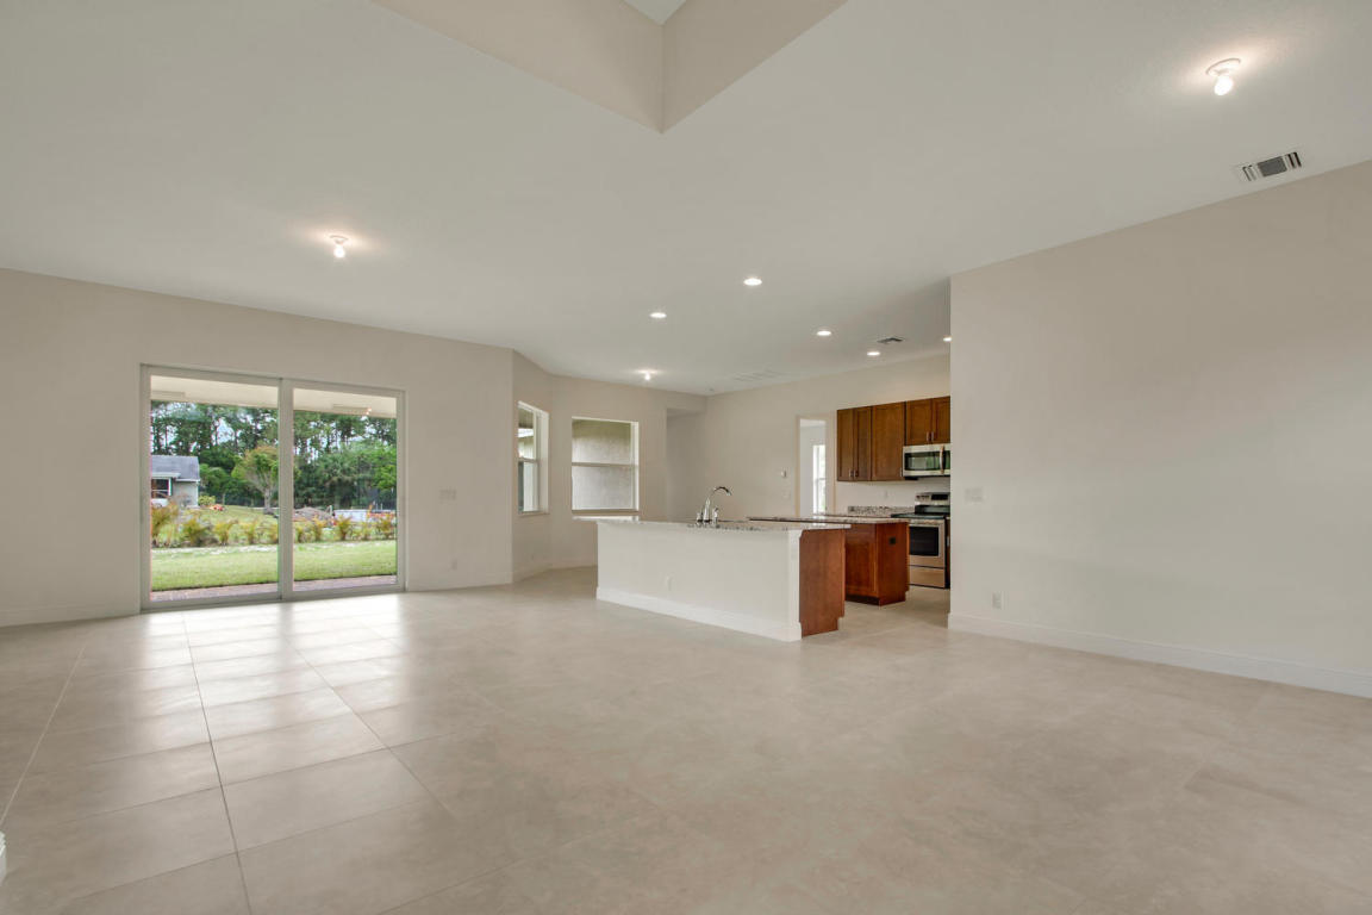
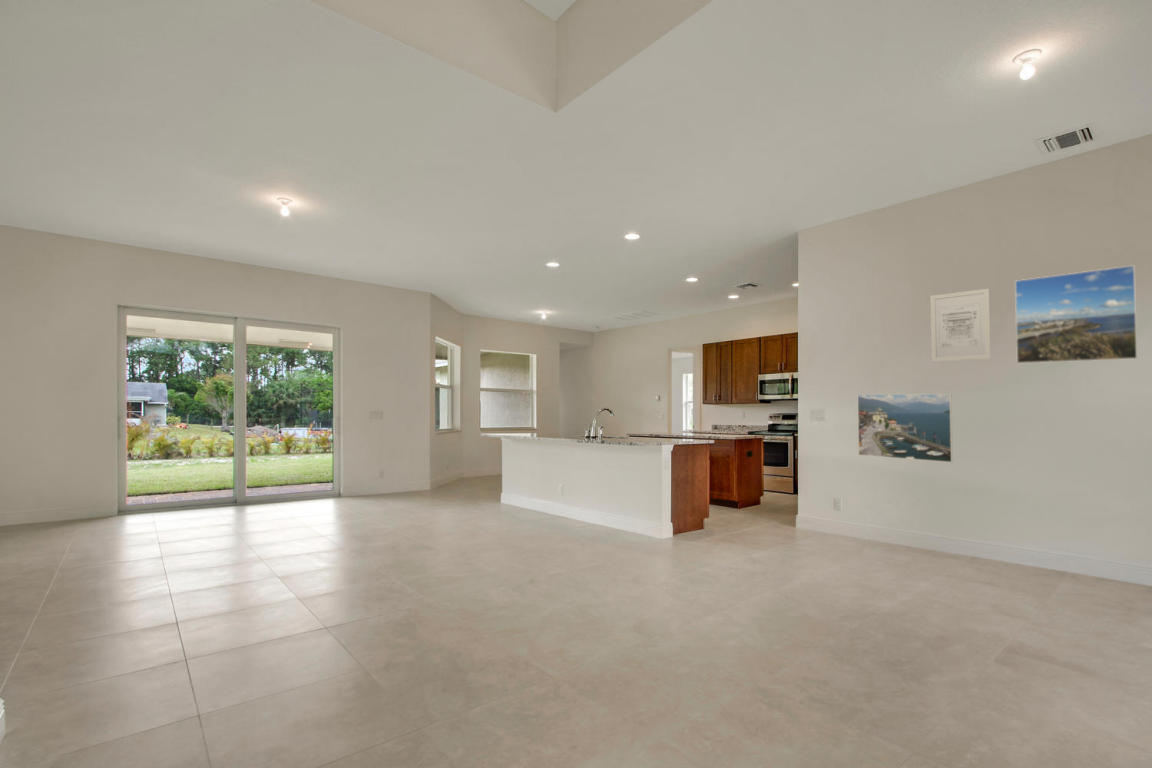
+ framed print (1072, 317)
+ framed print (902, 426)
+ wall art (959, 326)
